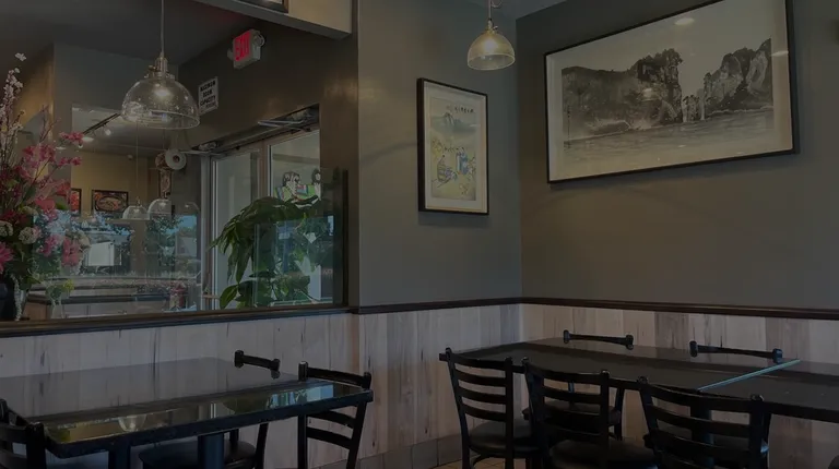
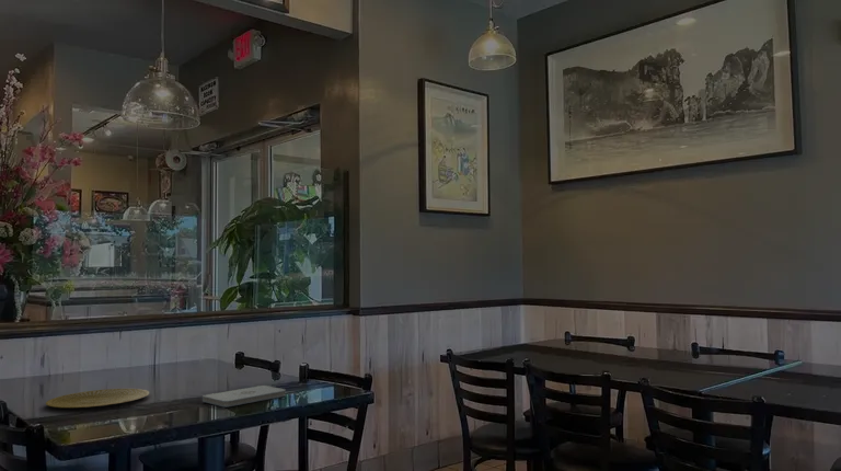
+ plate (99, 399)
+ notepad (245, 395)
